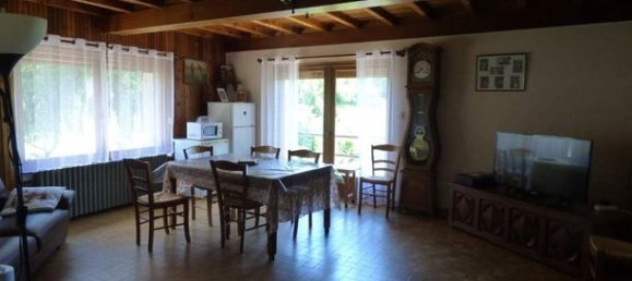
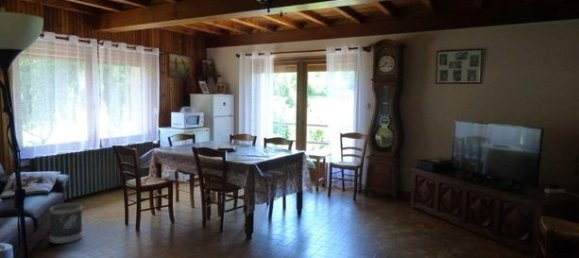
+ wastebasket (66, 222)
